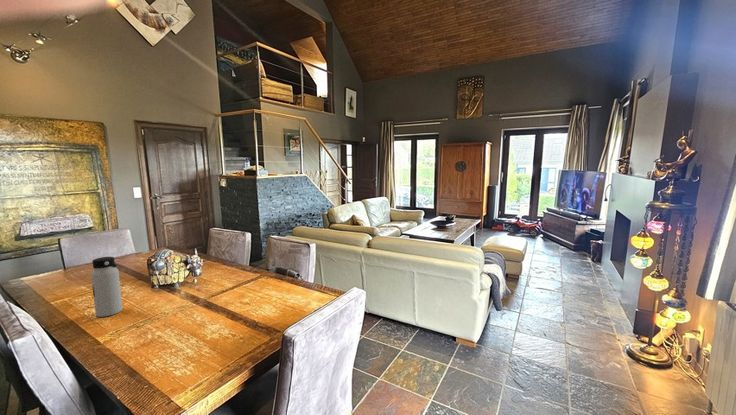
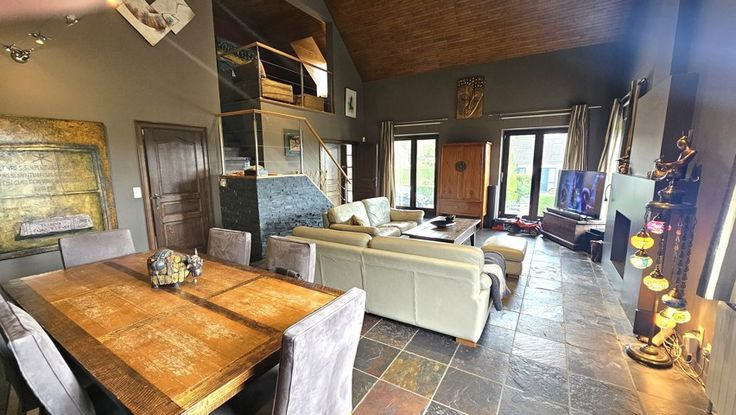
- water bottle (106, 285)
